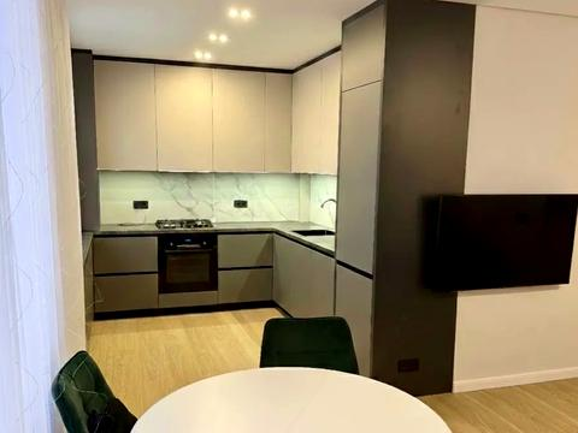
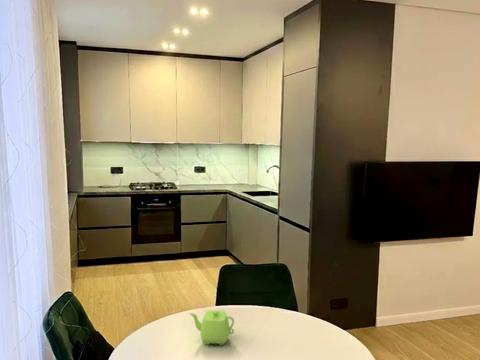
+ teapot (211, 325)
